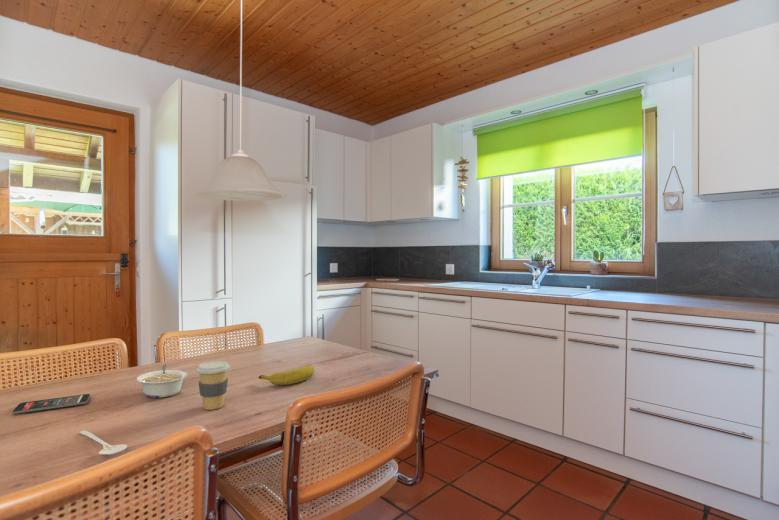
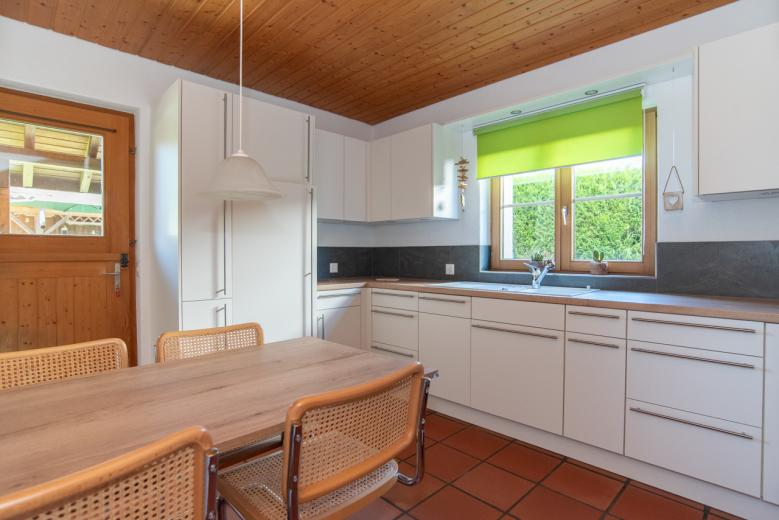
- stirrer (99, 440)
- banana (291, 373)
- coffee cup (213, 385)
- smartphone (53, 403)
- legume (161, 382)
